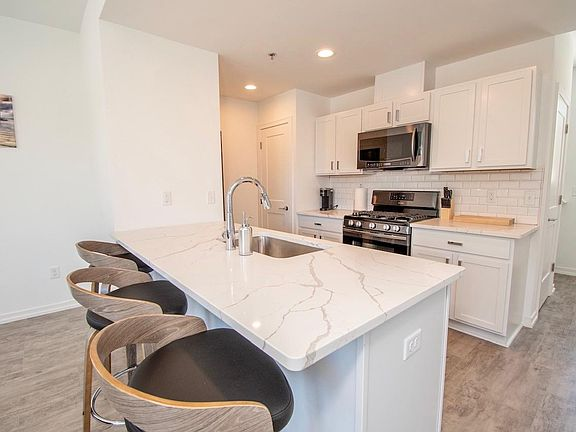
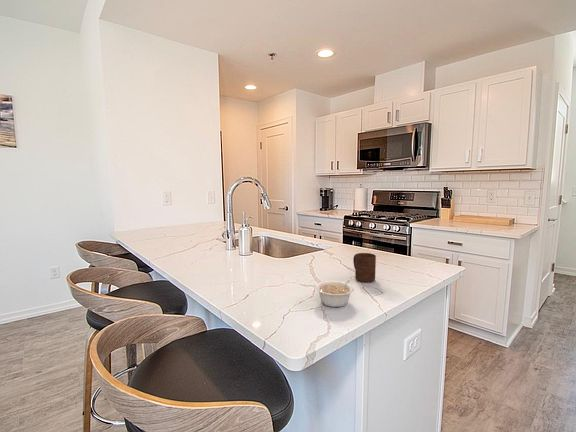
+ legume (334, 292)
+ cup (362, 266)
